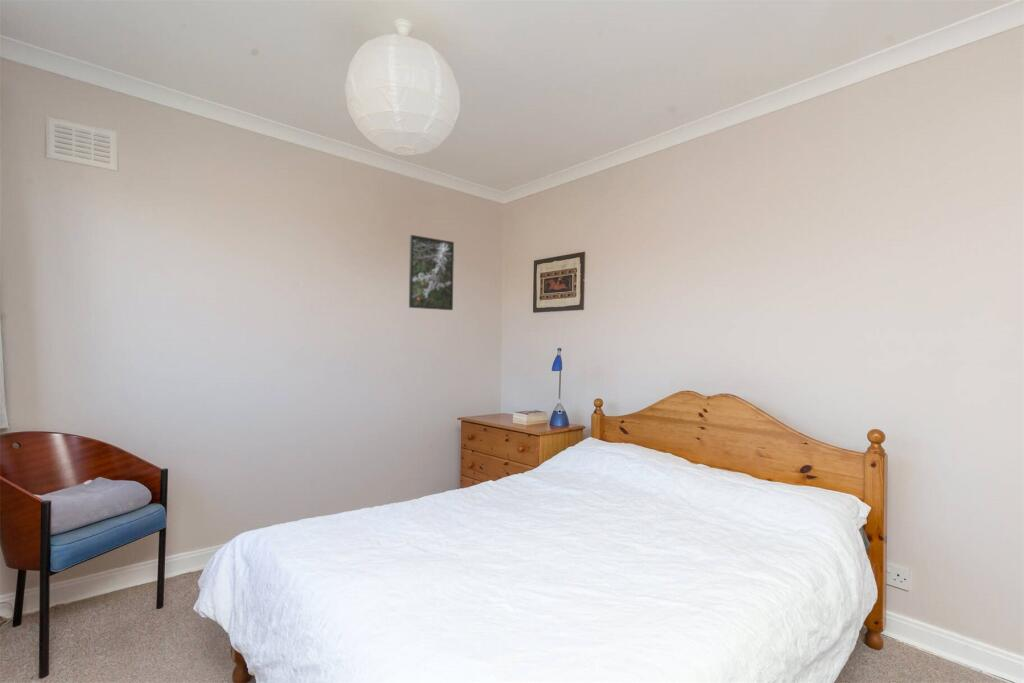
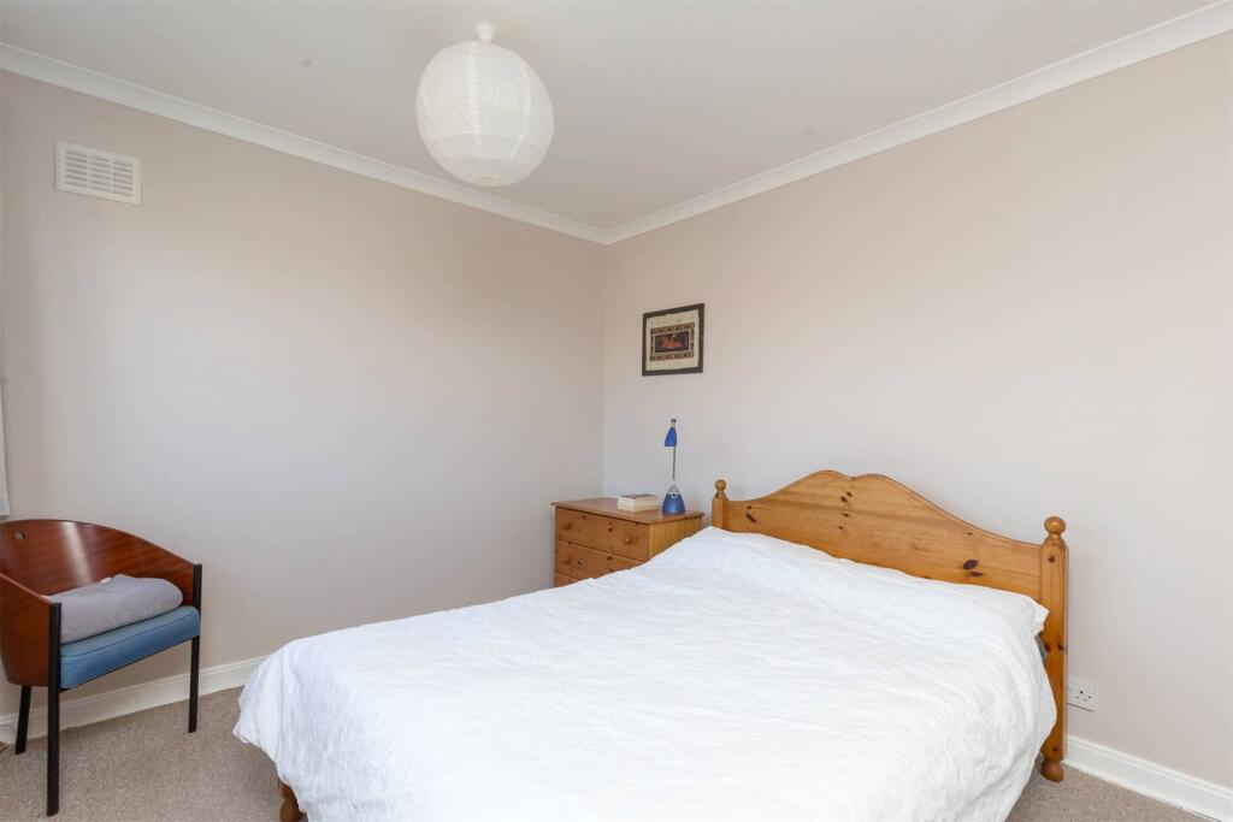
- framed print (432, 273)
